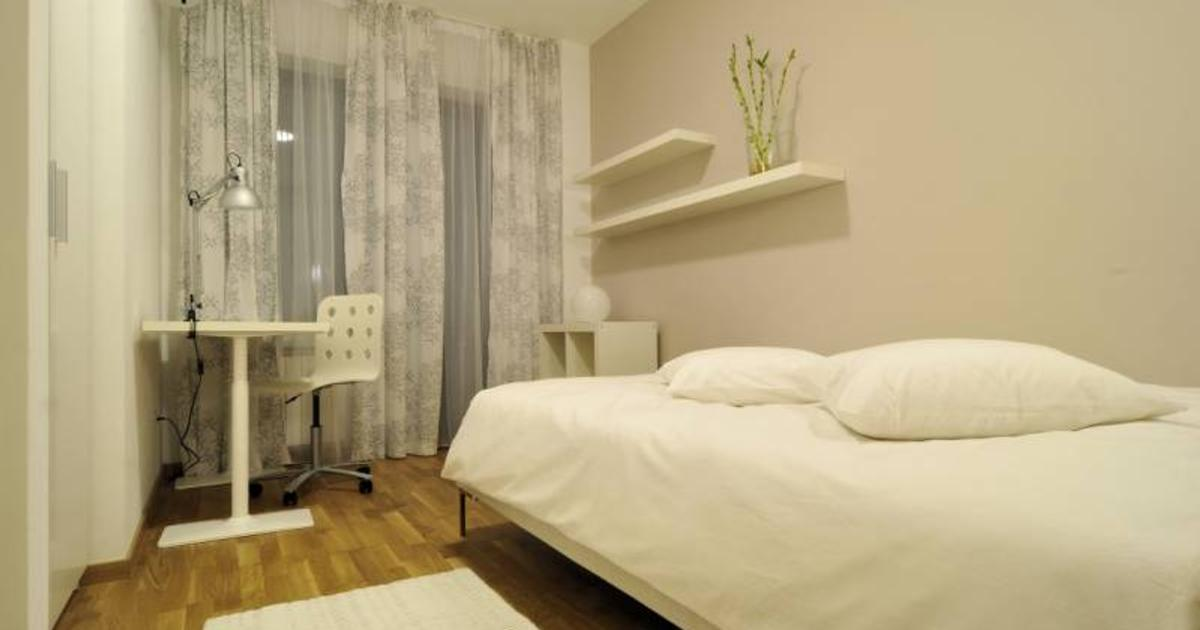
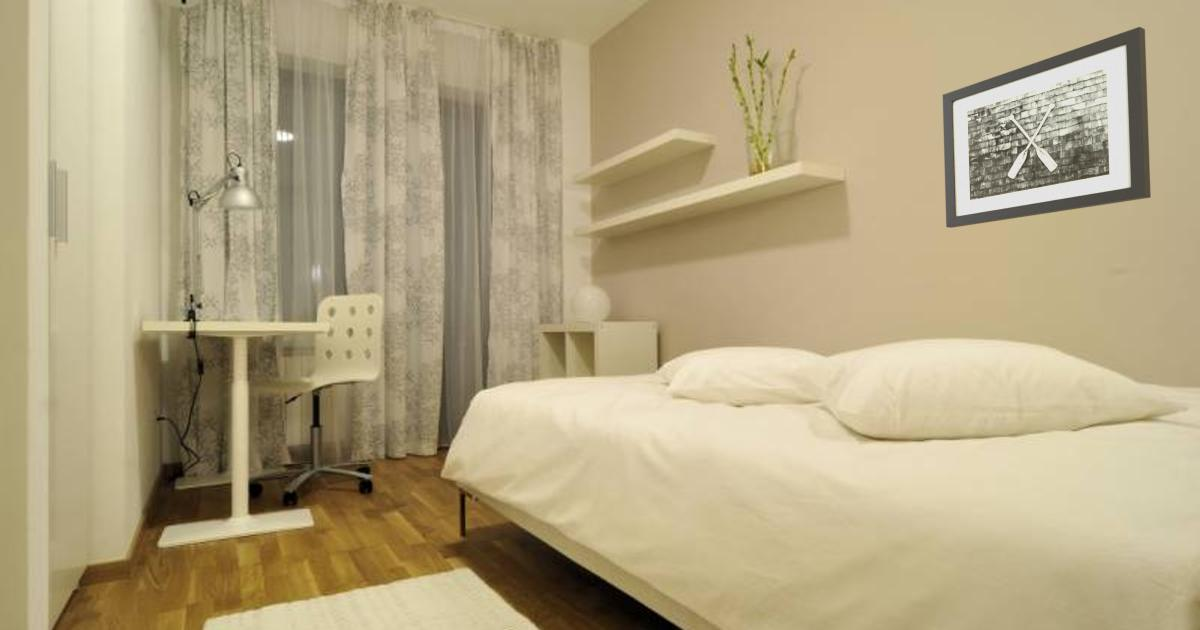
+ wall art (1033, 139)
